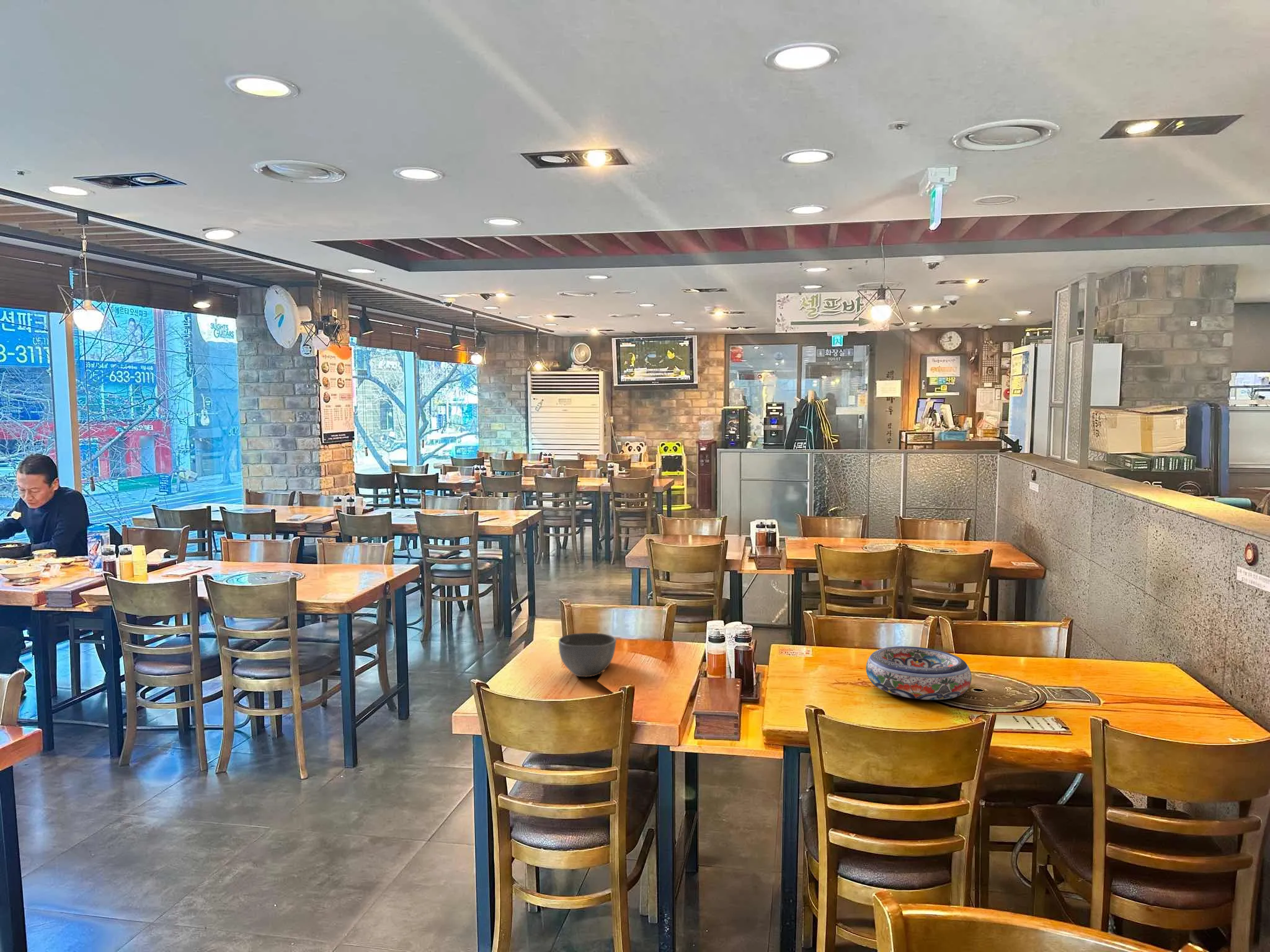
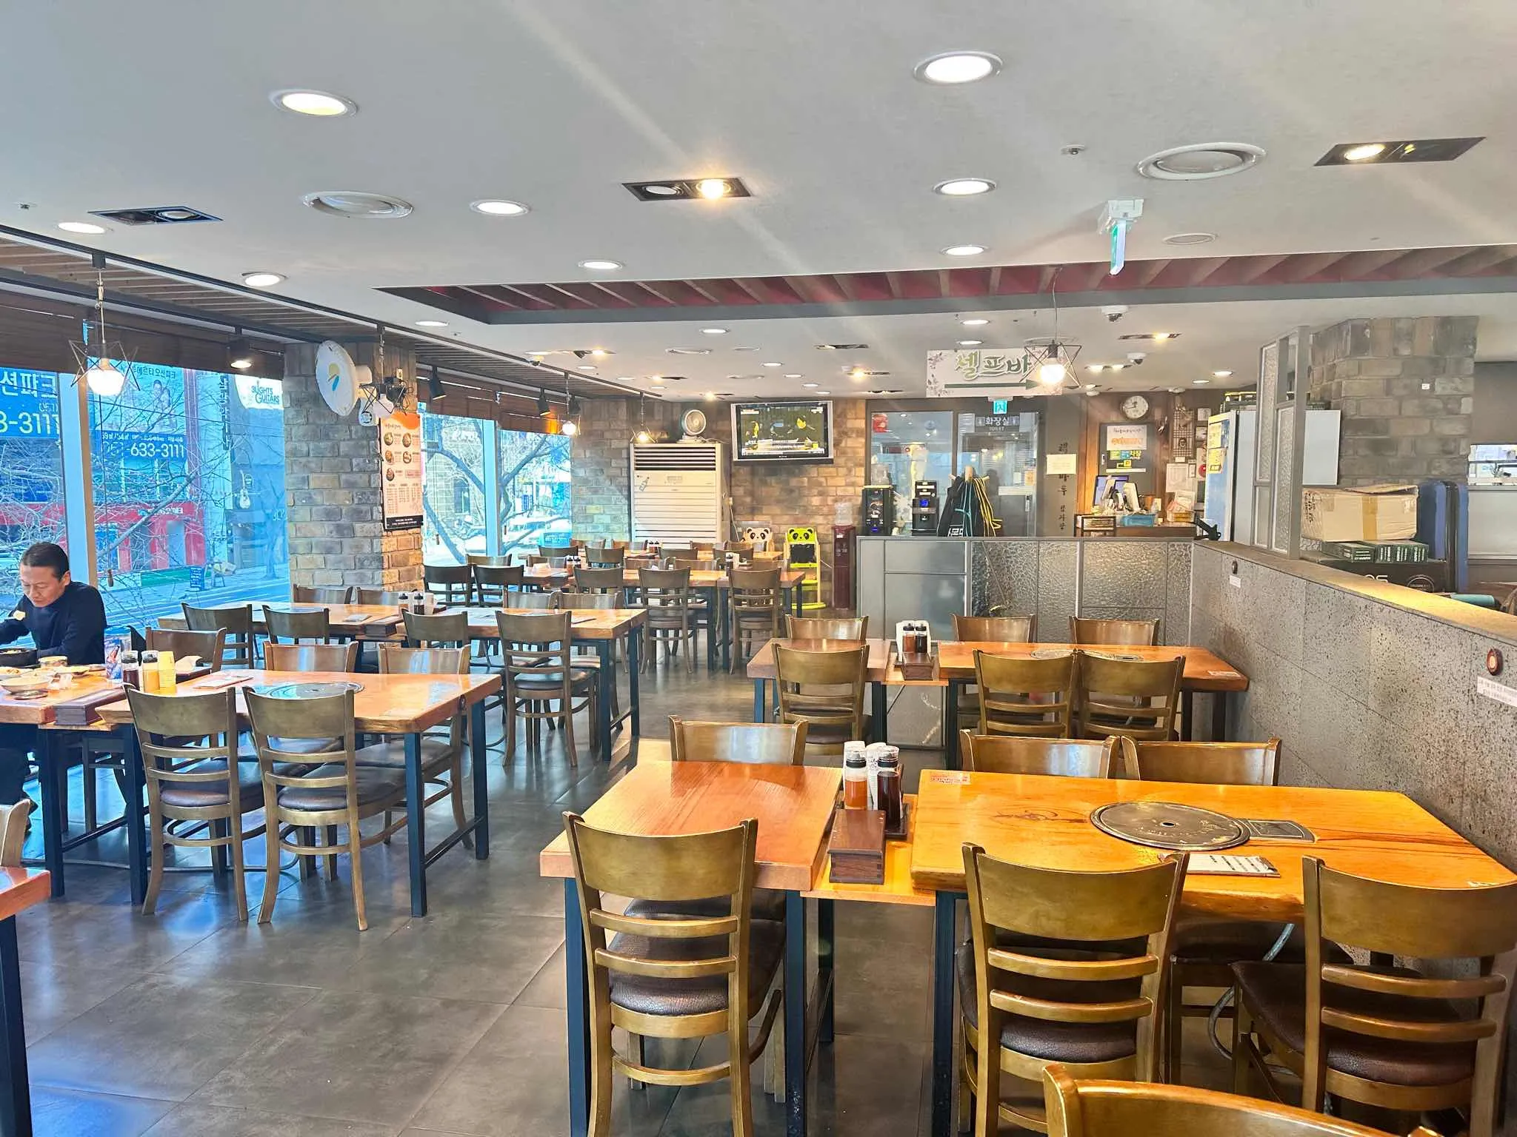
- bowl (587, 656)
- bowl (917, 672)
